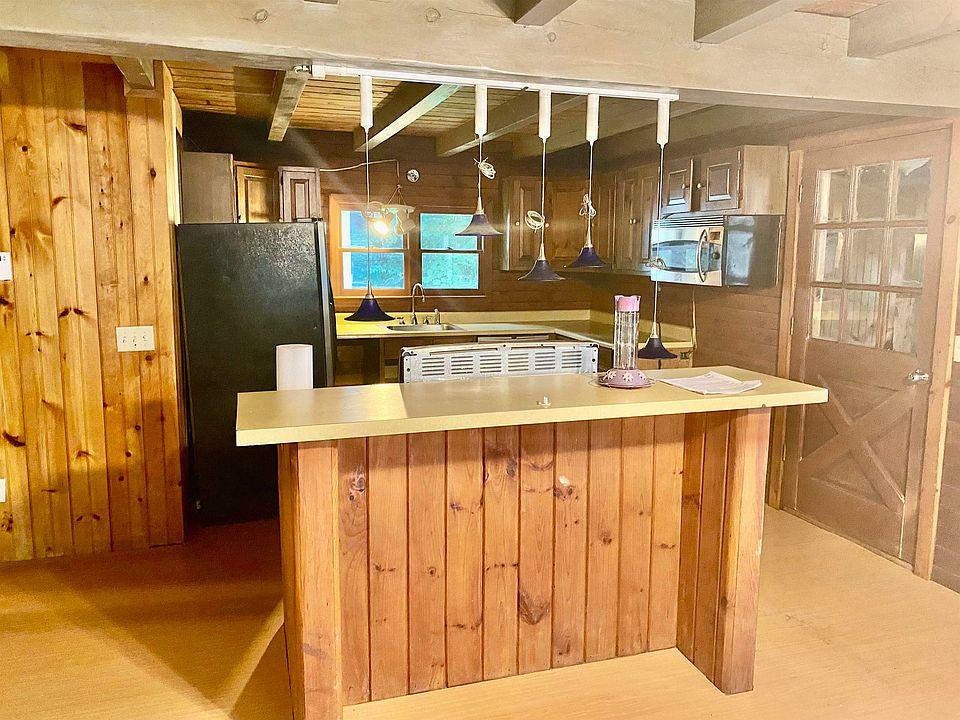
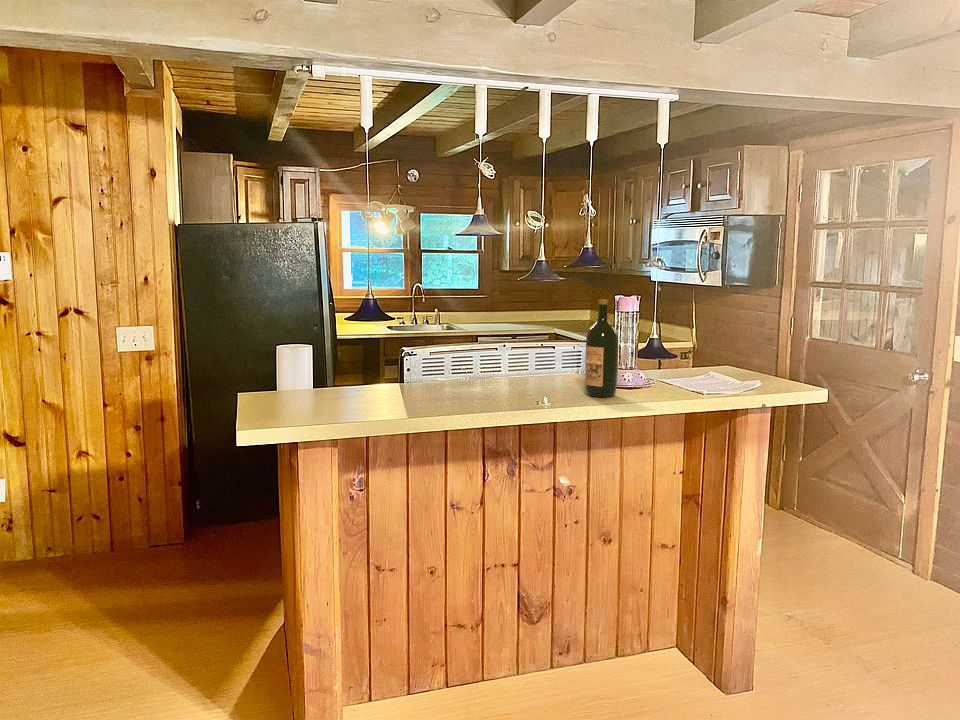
+ wine bottle (601, 347)
